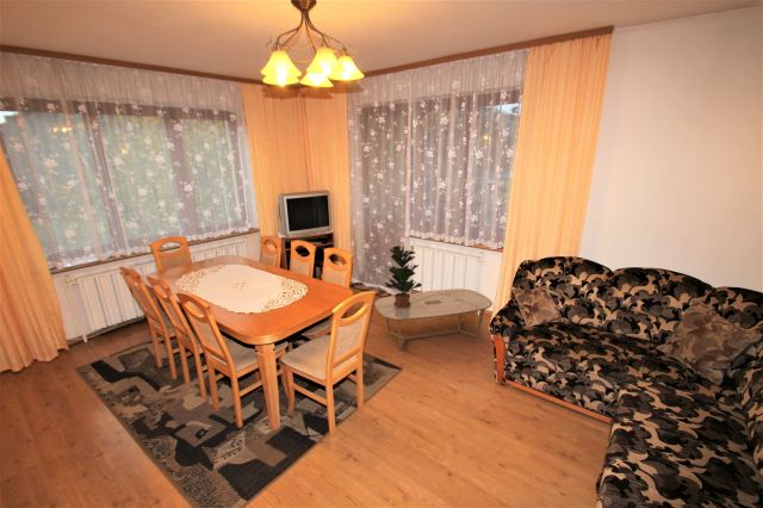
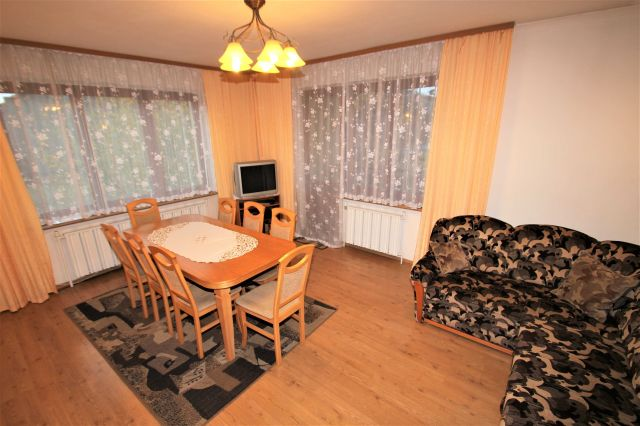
- potted plant (401, 275)
- coffee table (432, 316)
